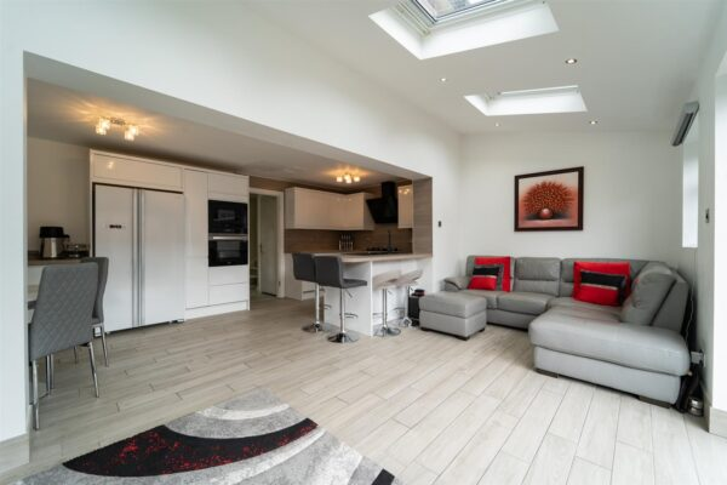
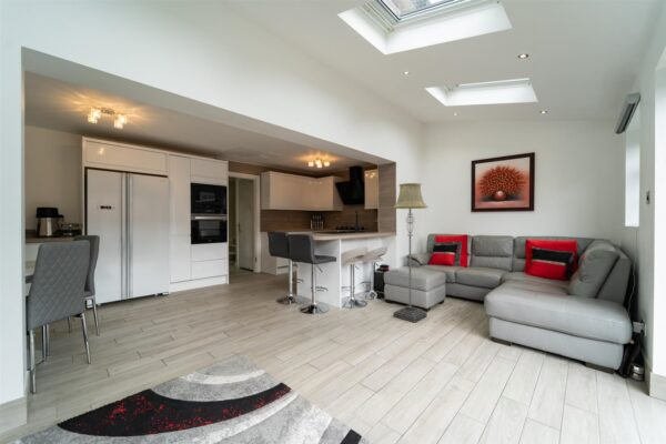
+ floor lamp (410, 250)
